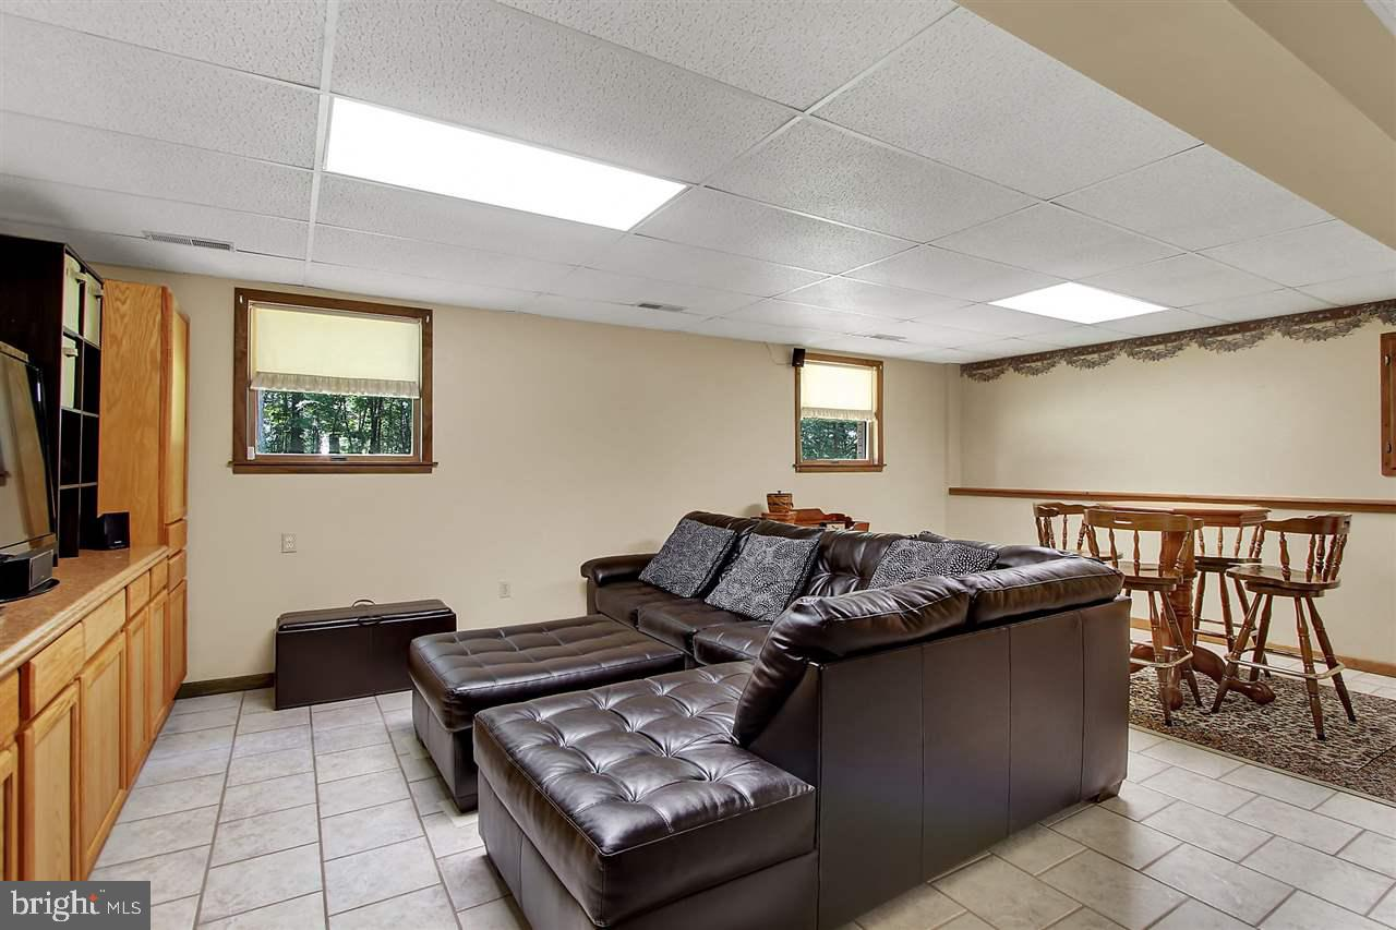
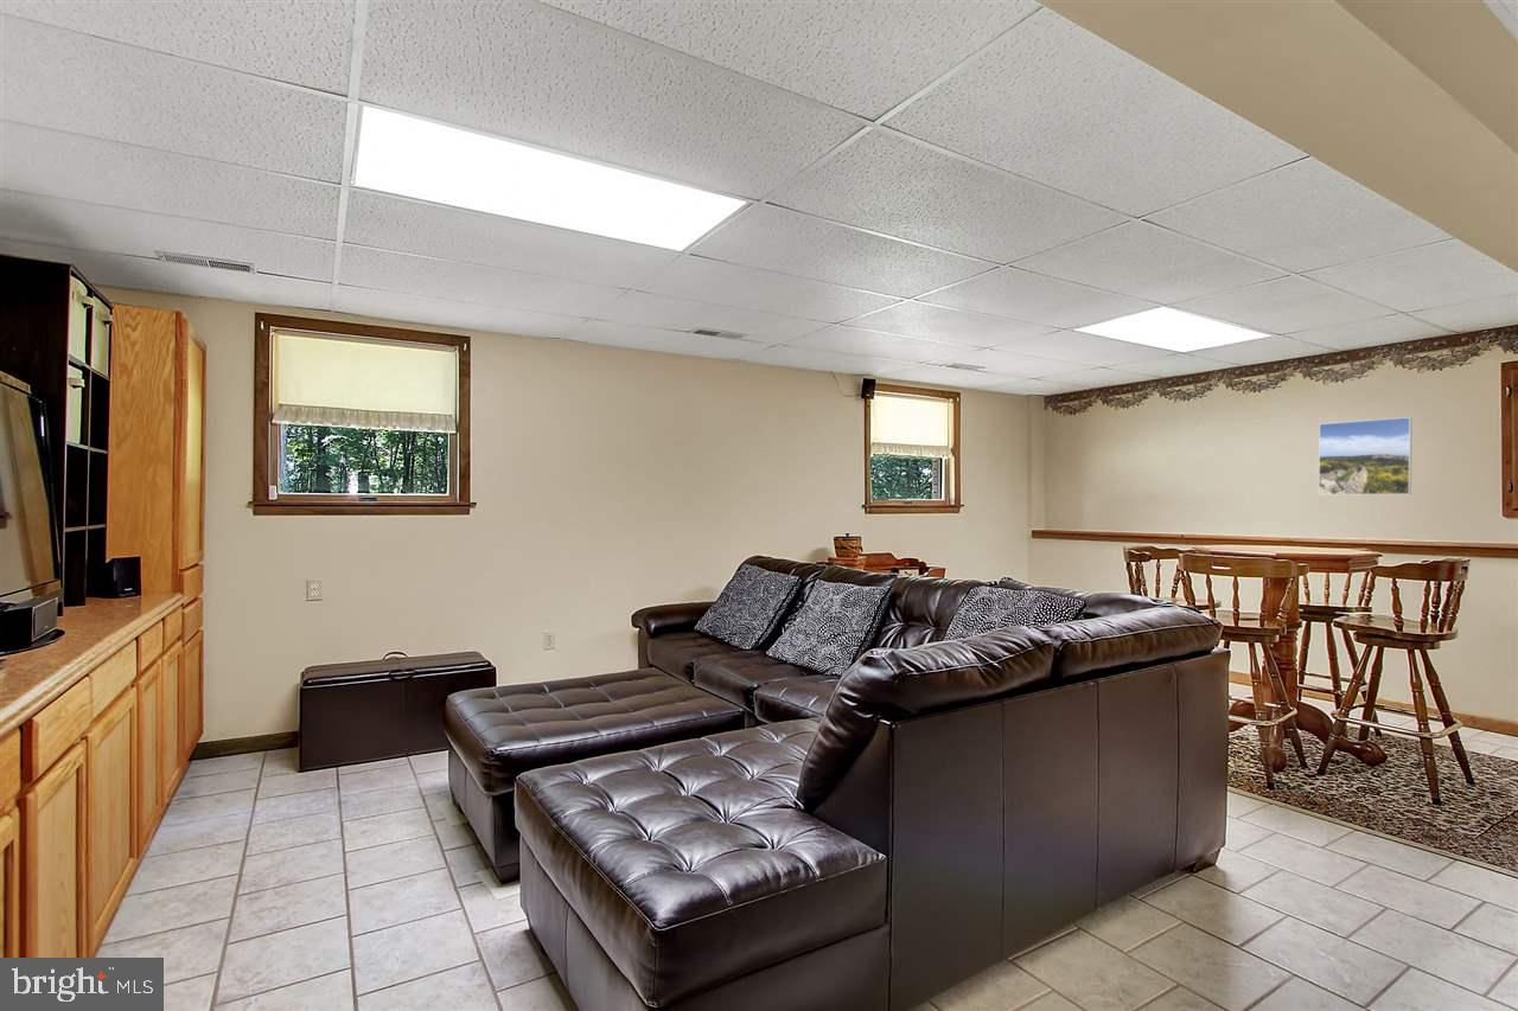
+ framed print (1363, 457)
